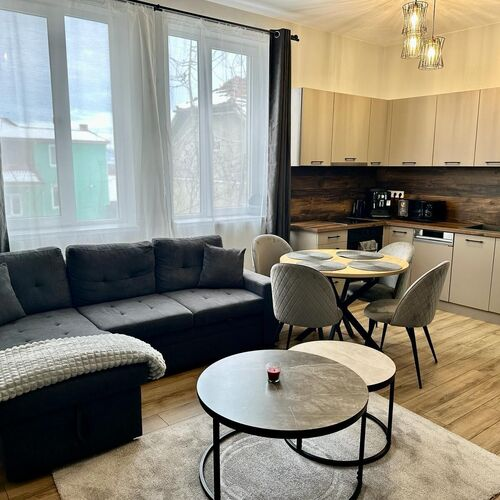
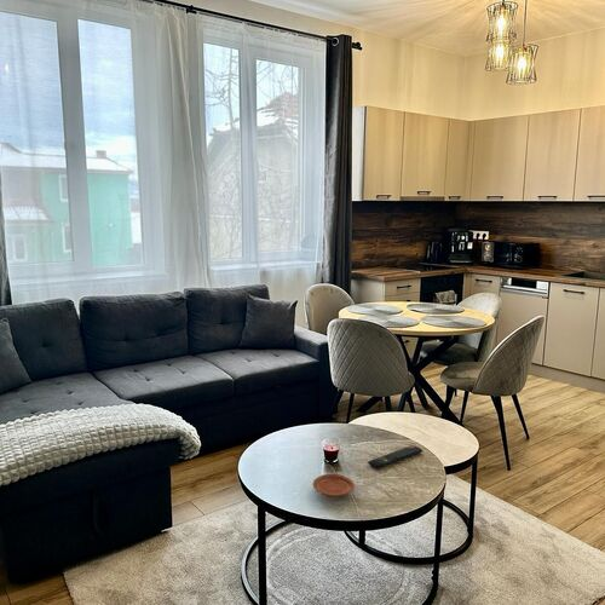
+ plate (333, 488)
+ remote control (396, 456)
